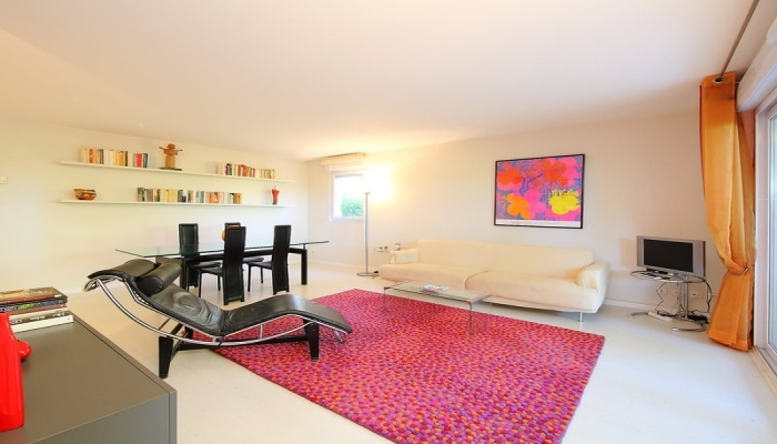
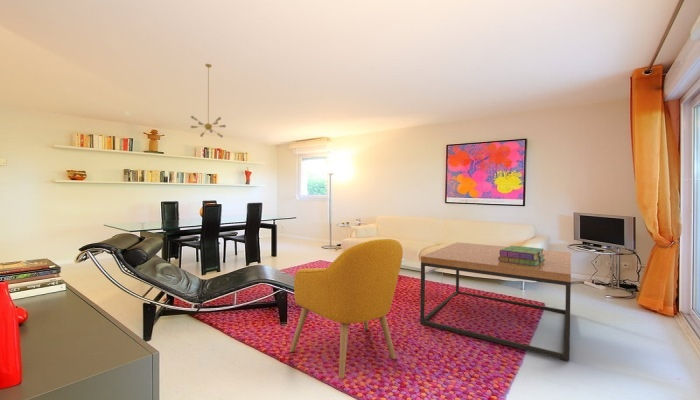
+ coffee table (501, 276)
+ armchair (352, 294)
+ chandelier (208, 99)
+ stack of books (522, 254)
